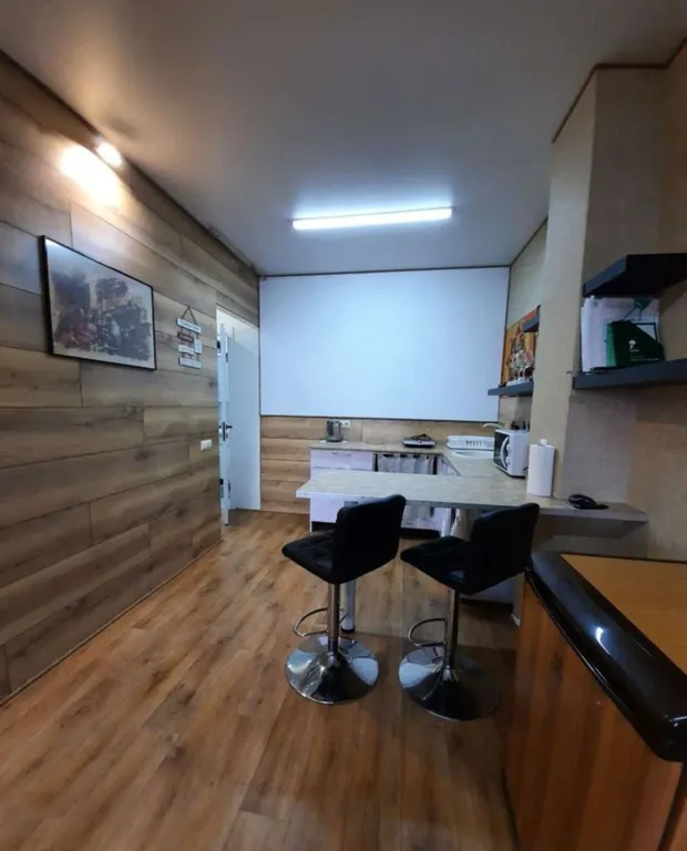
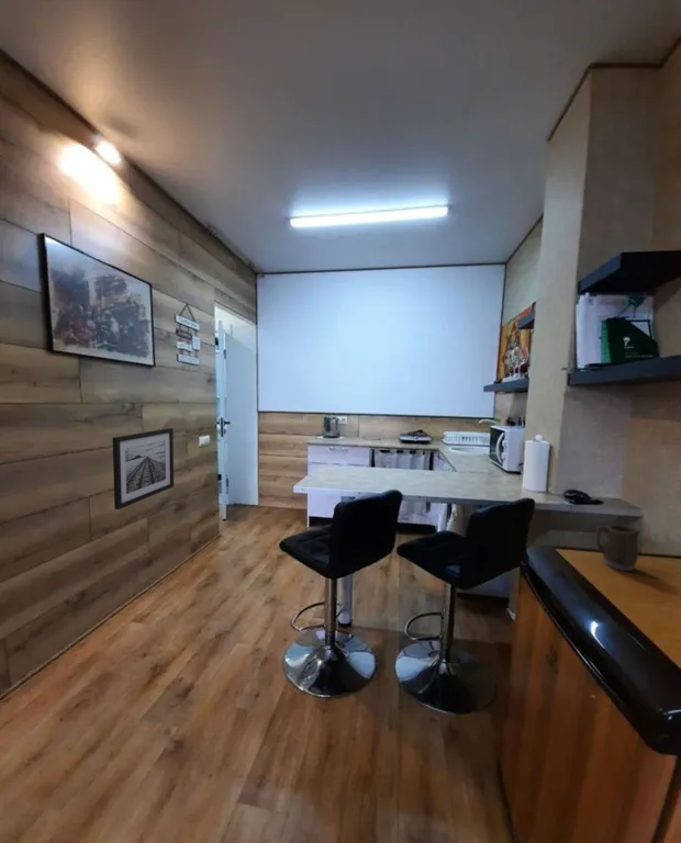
+ mug (616, 546)
+ wall art (146, 464)
